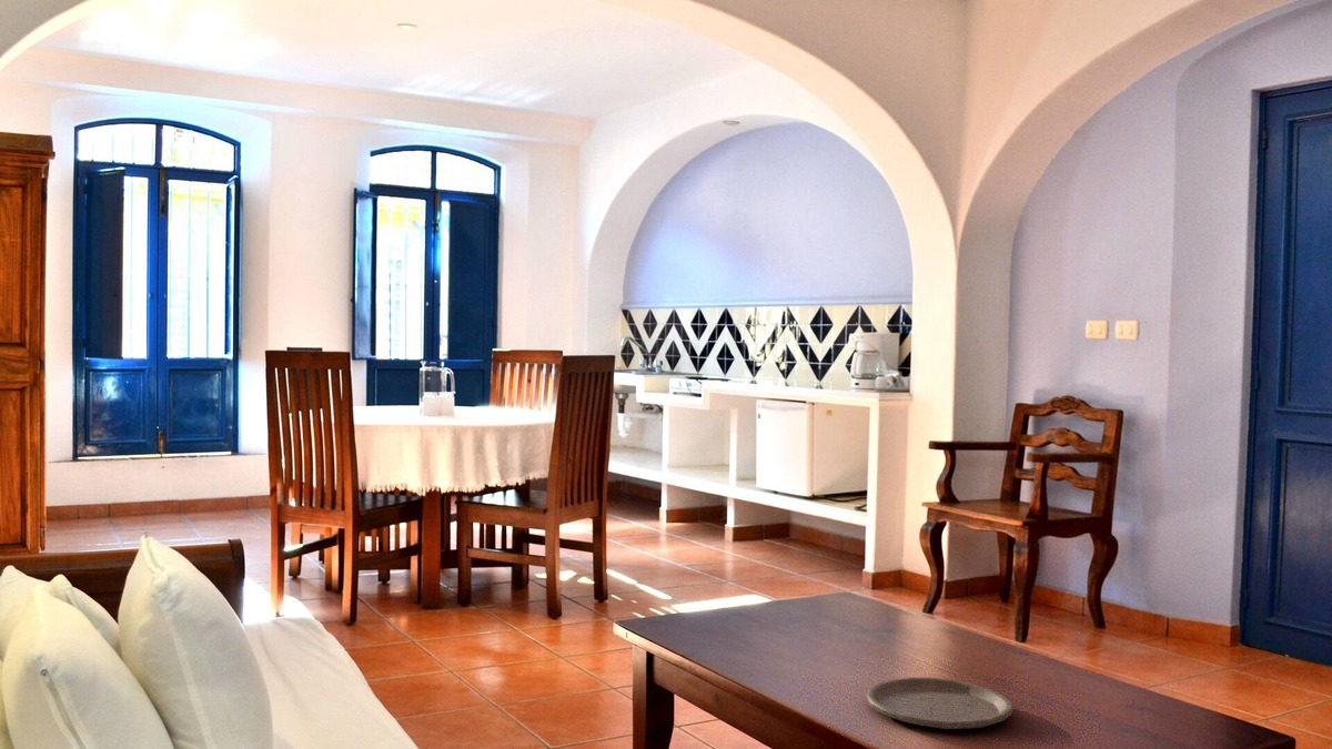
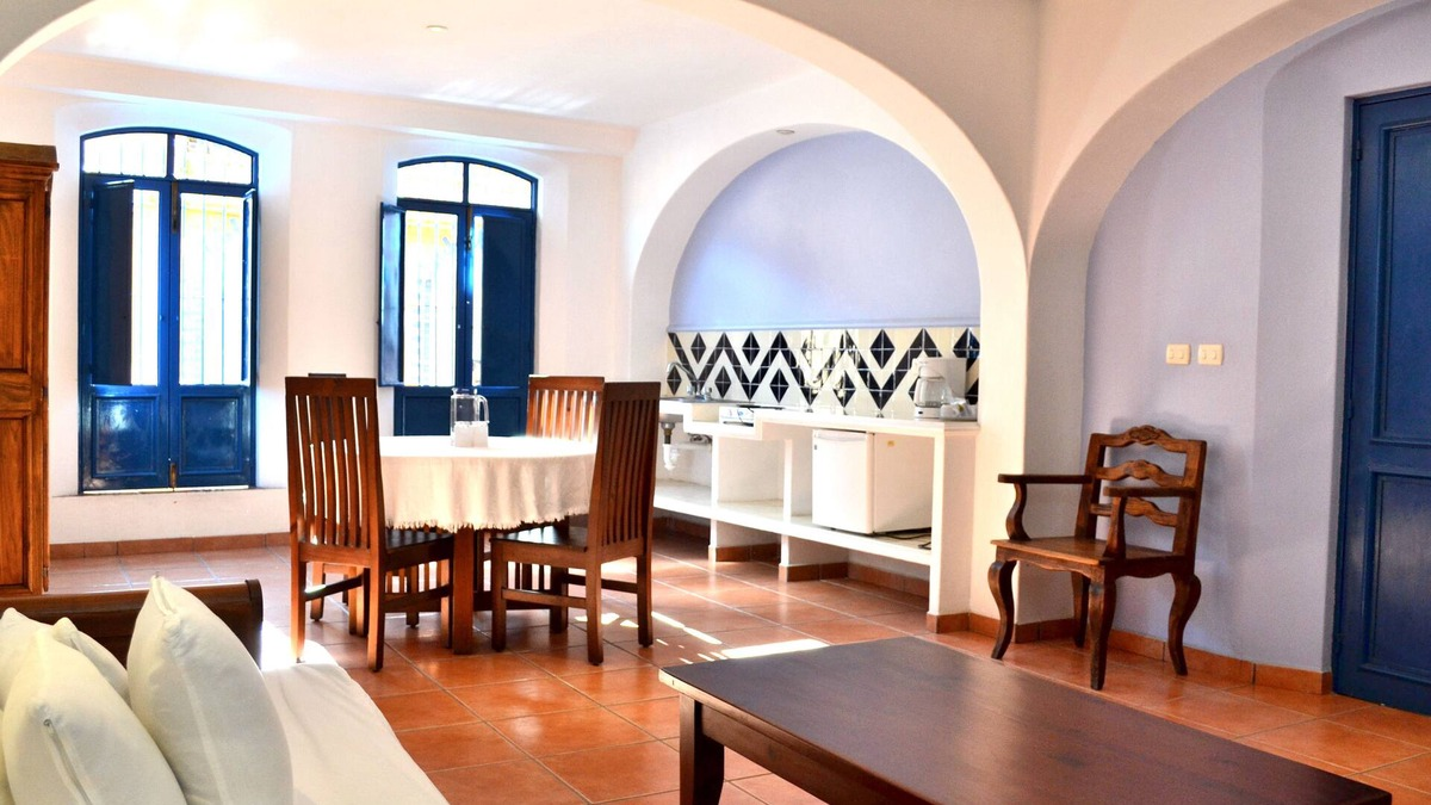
- plate (938, 704)
